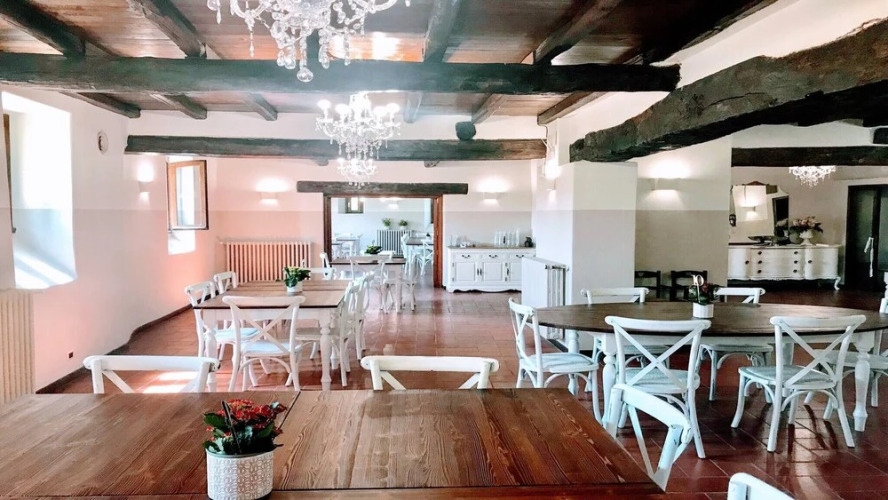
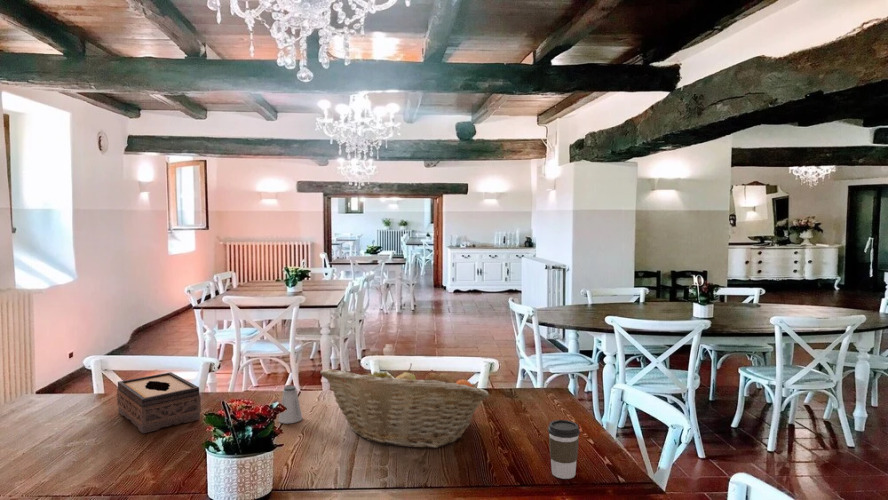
+ fruit basket (403, 395)
+ coffee cup (563, 449)
+ saltshaker (290, 403)
+ tissue box (158, 400)
